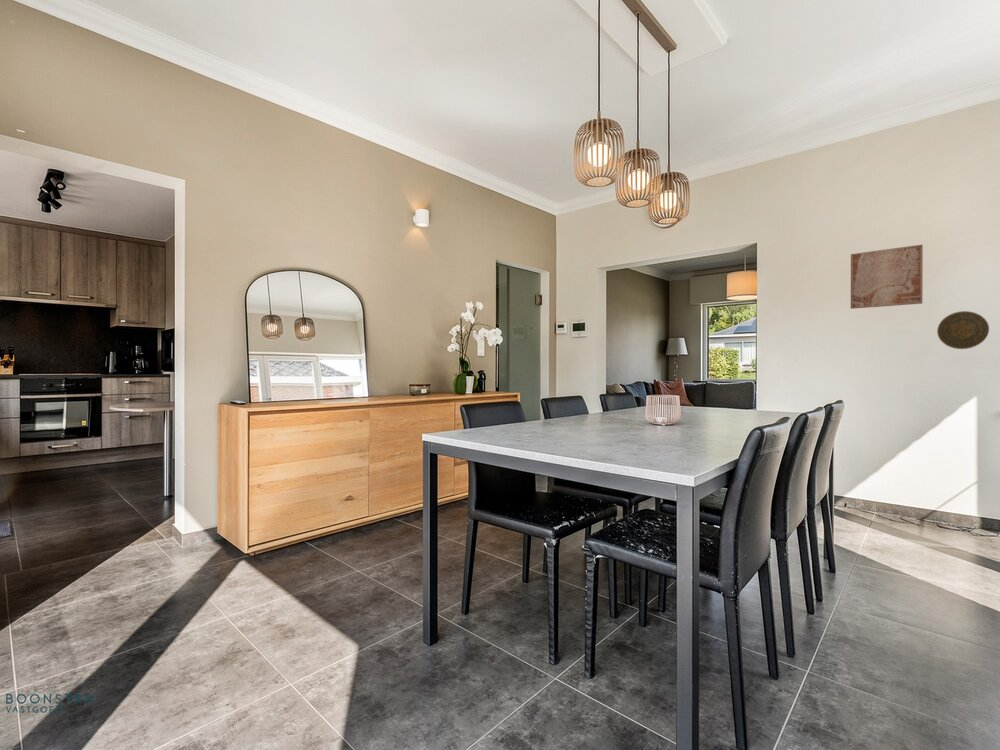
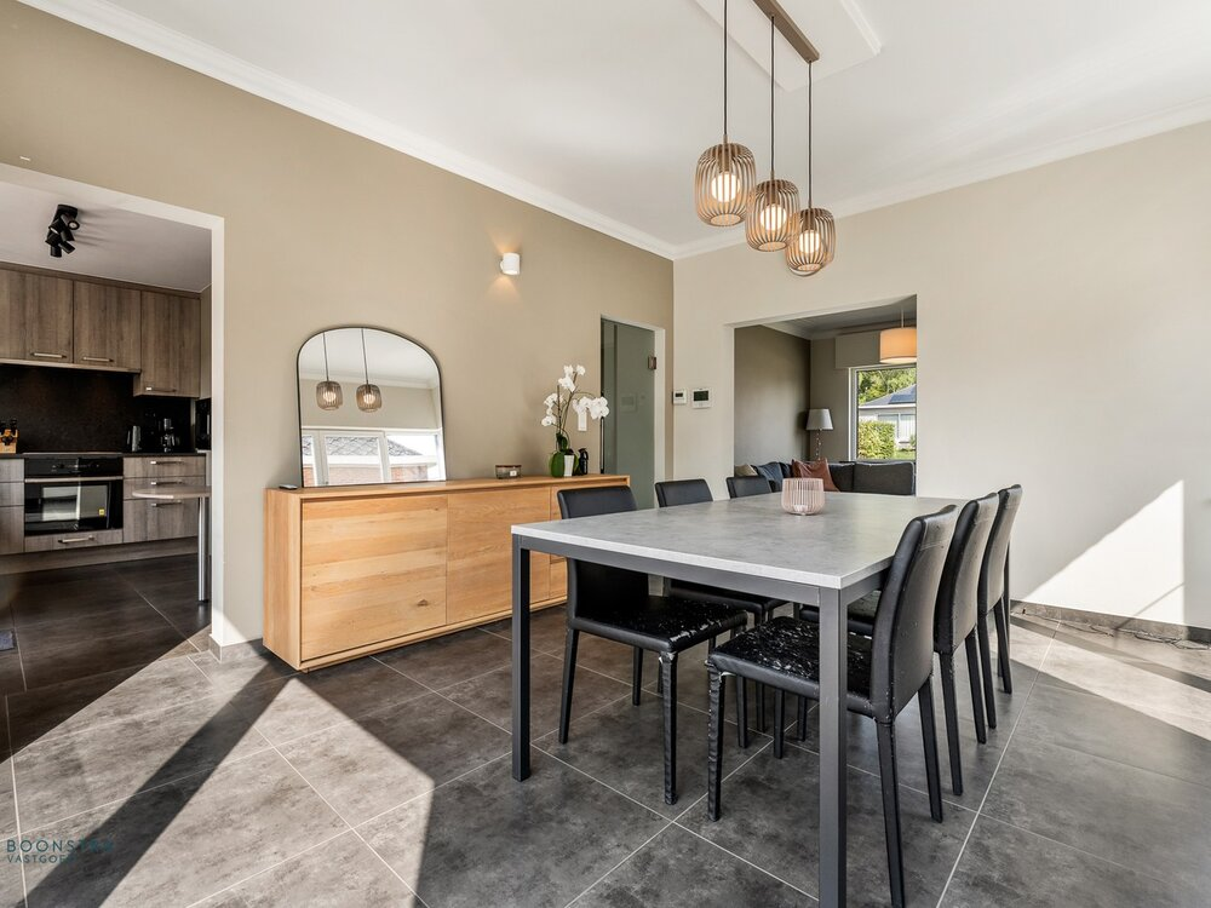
- wall art (885, 277)
- decorative plate (962, 330)
